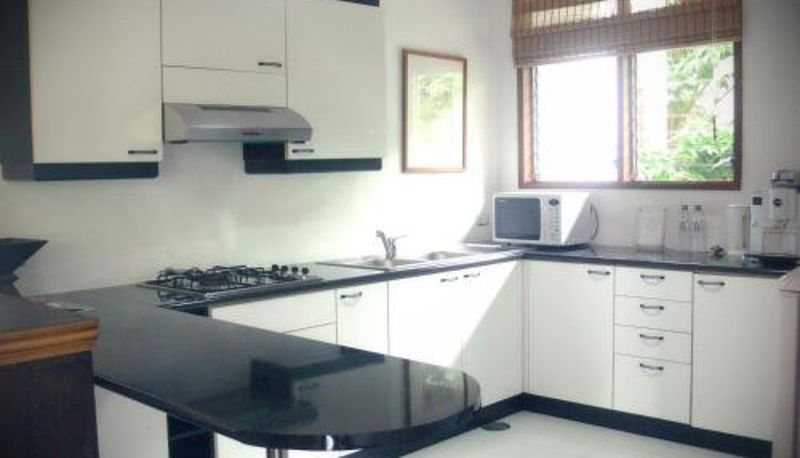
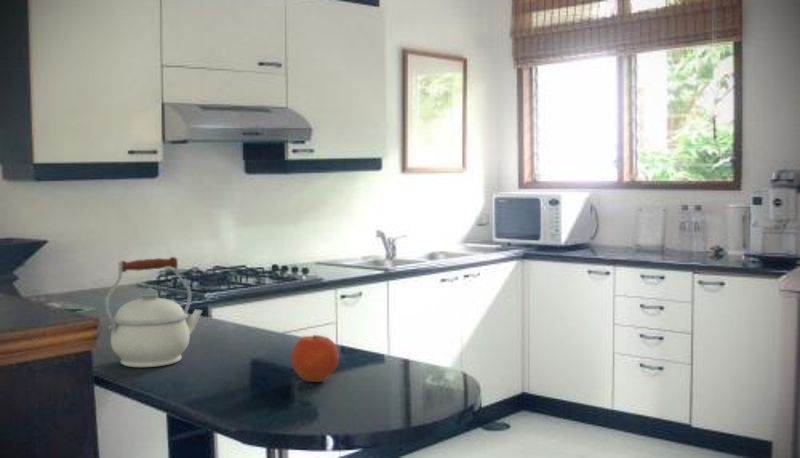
+ kettle (156, 309)
+ fruit (315, 357)
